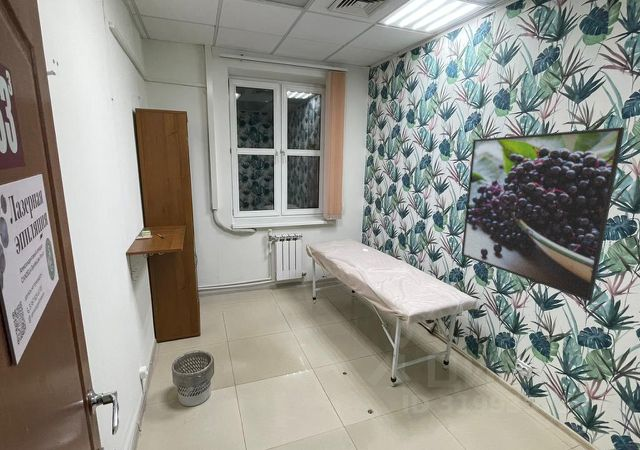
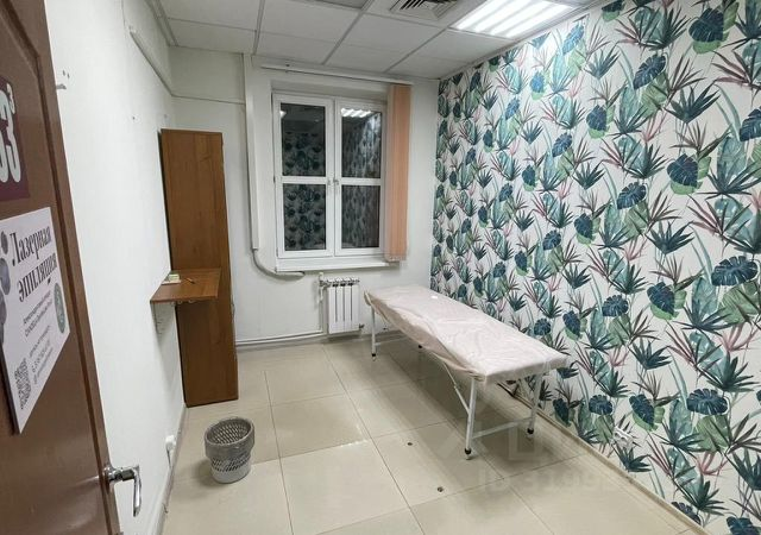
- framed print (523, 207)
